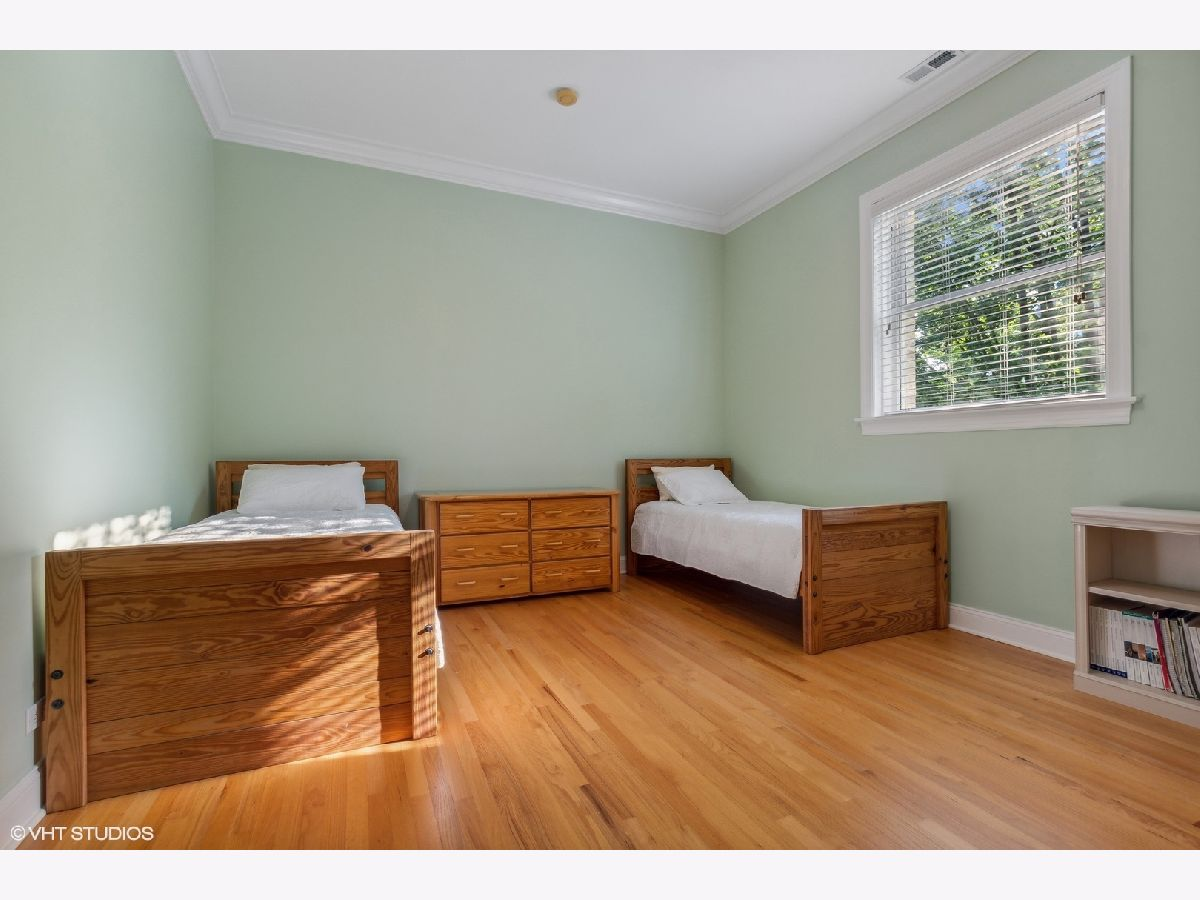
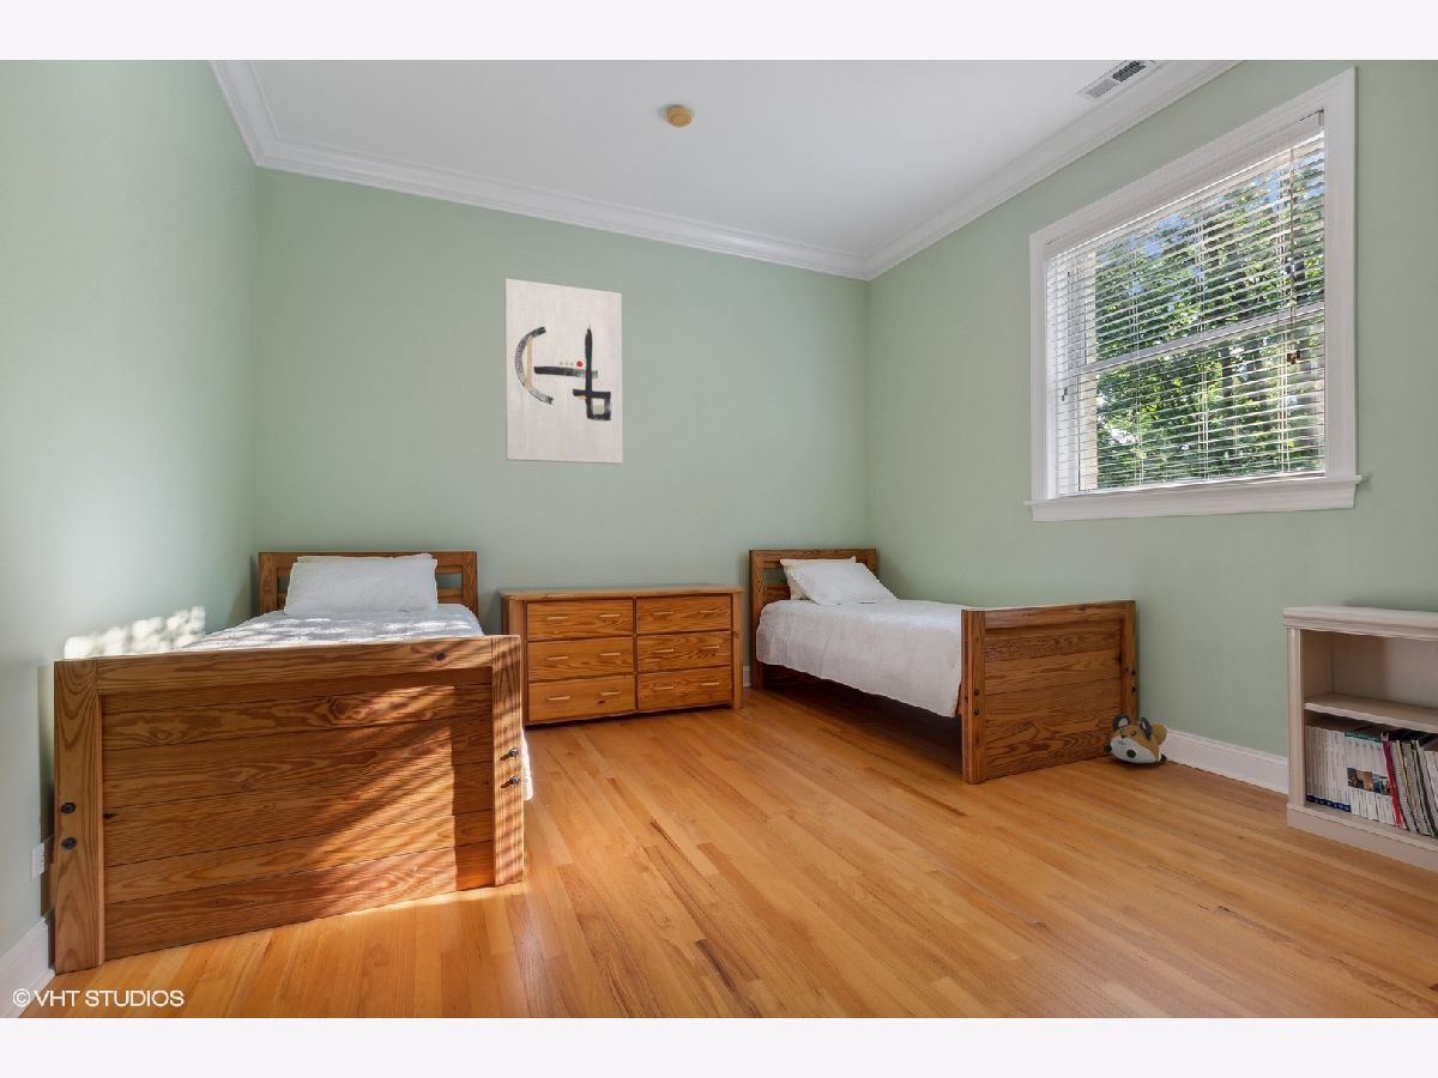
+ wall art (564, 374)
+ plush toy (1140, 737)
